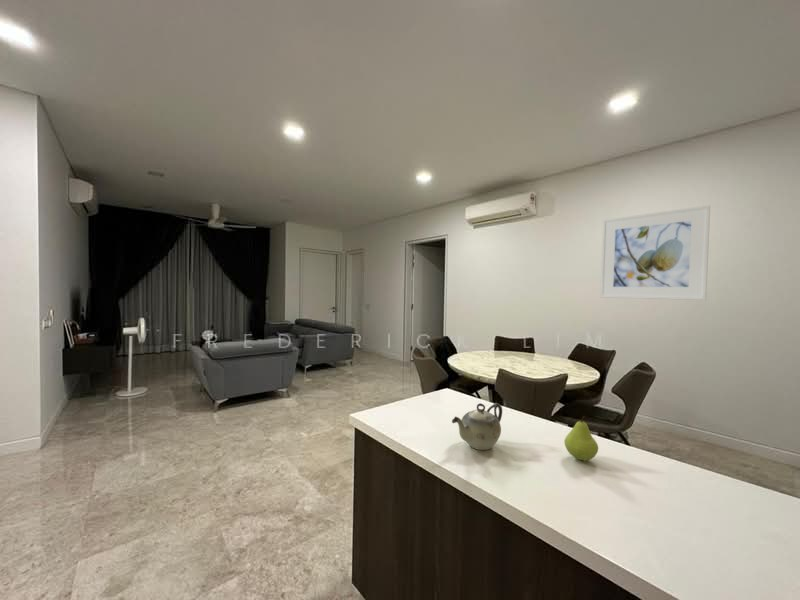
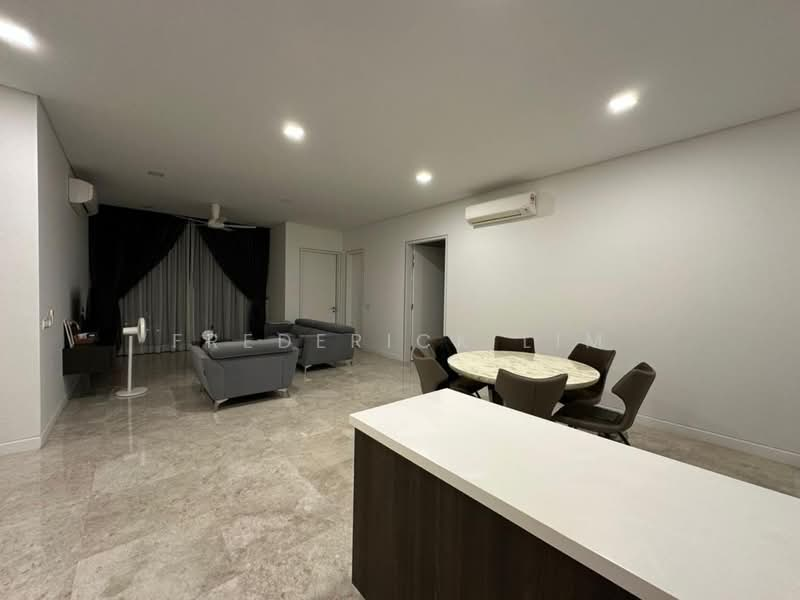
- fruit (581, 437)
- teapot (478, 424)
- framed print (649, 256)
